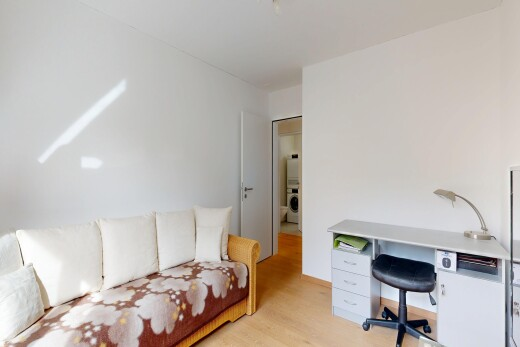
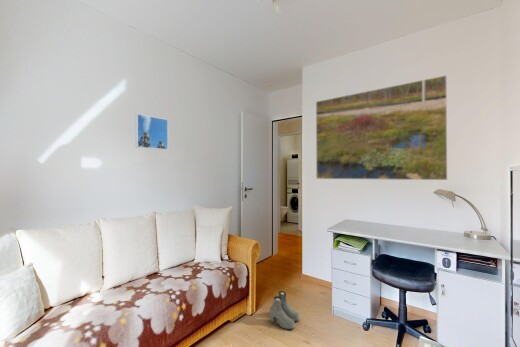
+ boots (284, 308)
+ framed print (372, 135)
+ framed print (152, 132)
